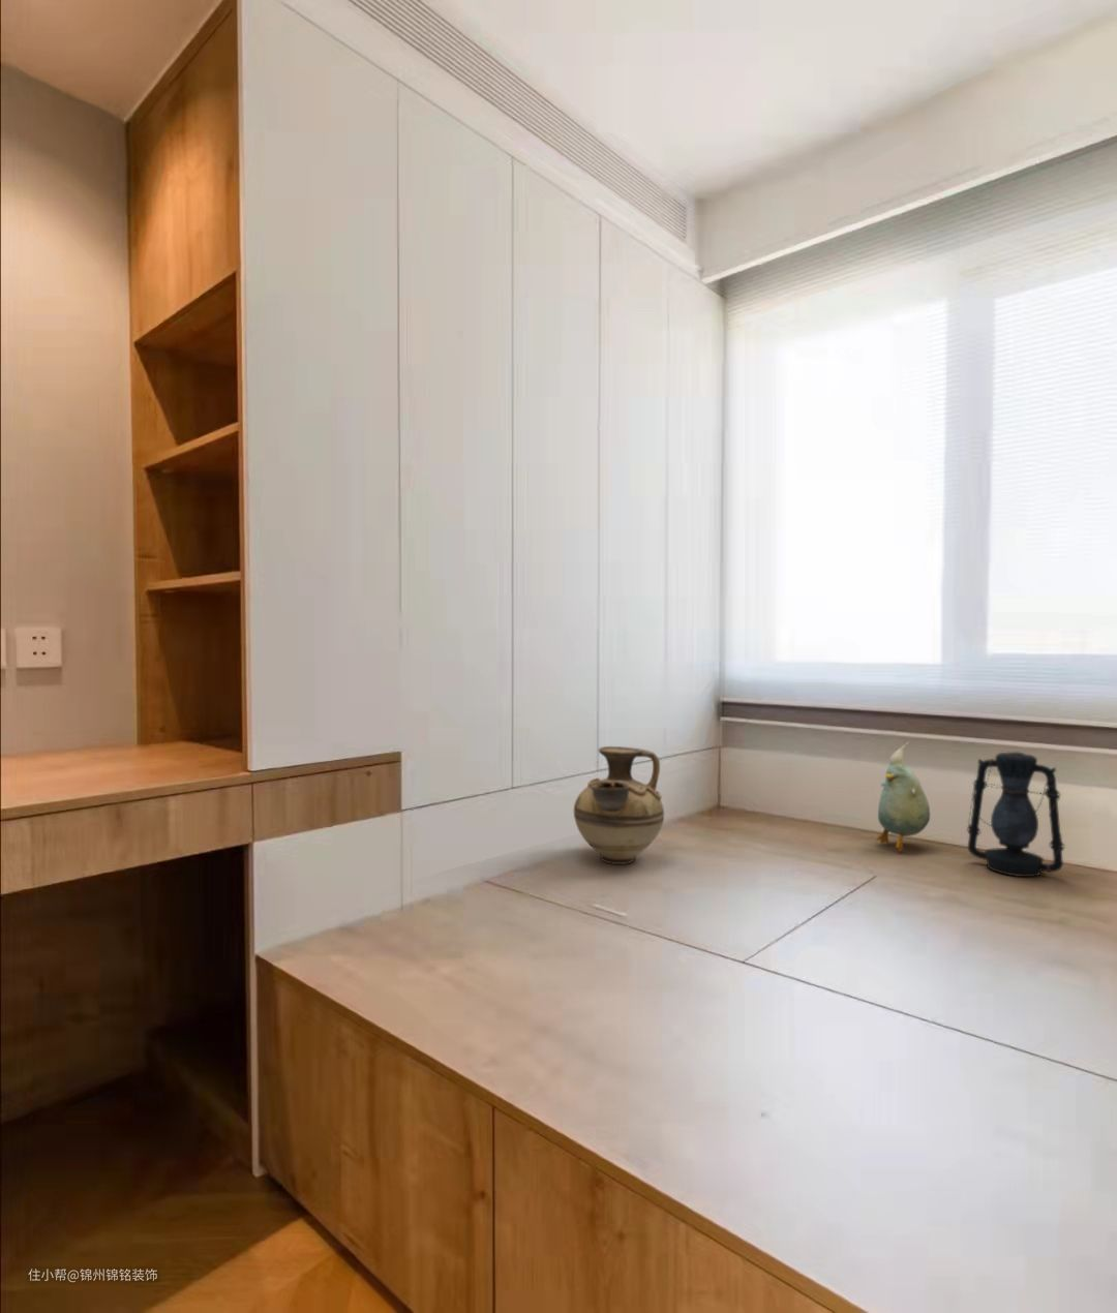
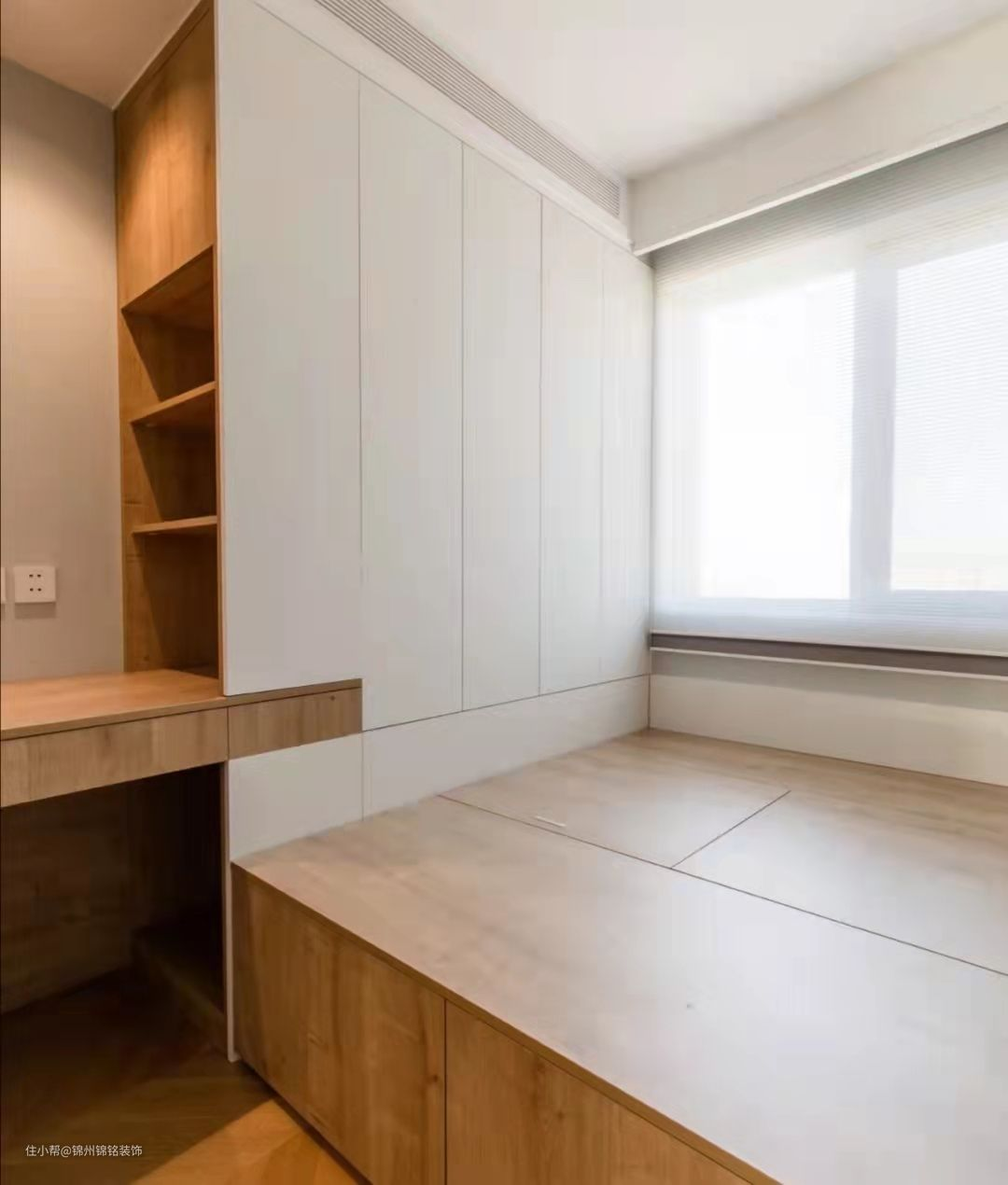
- plush toy (902, 794)
- lantern (1010, 813)
- ceramic jug (614, 804)
